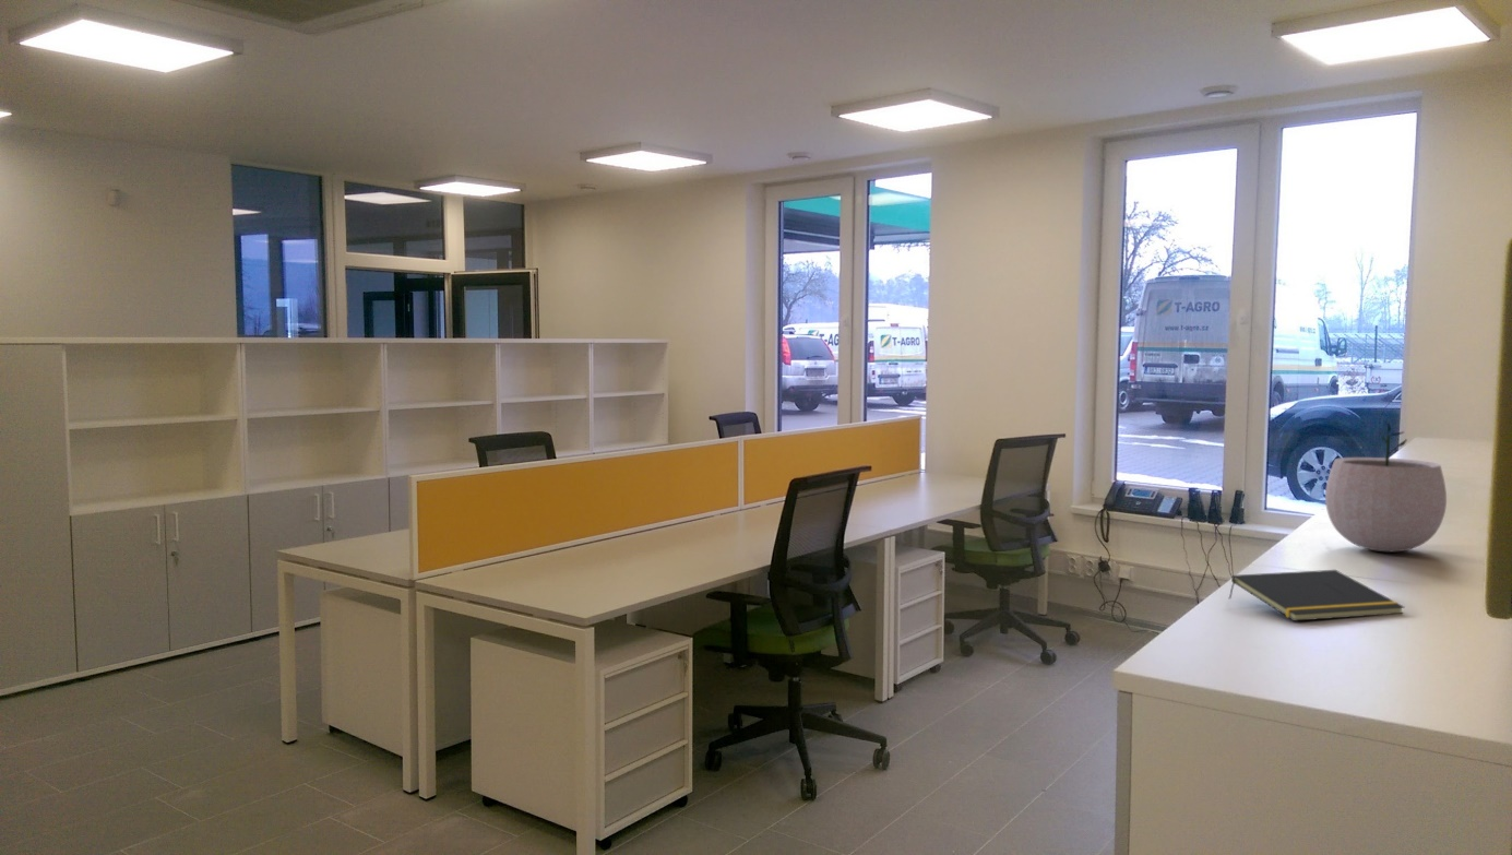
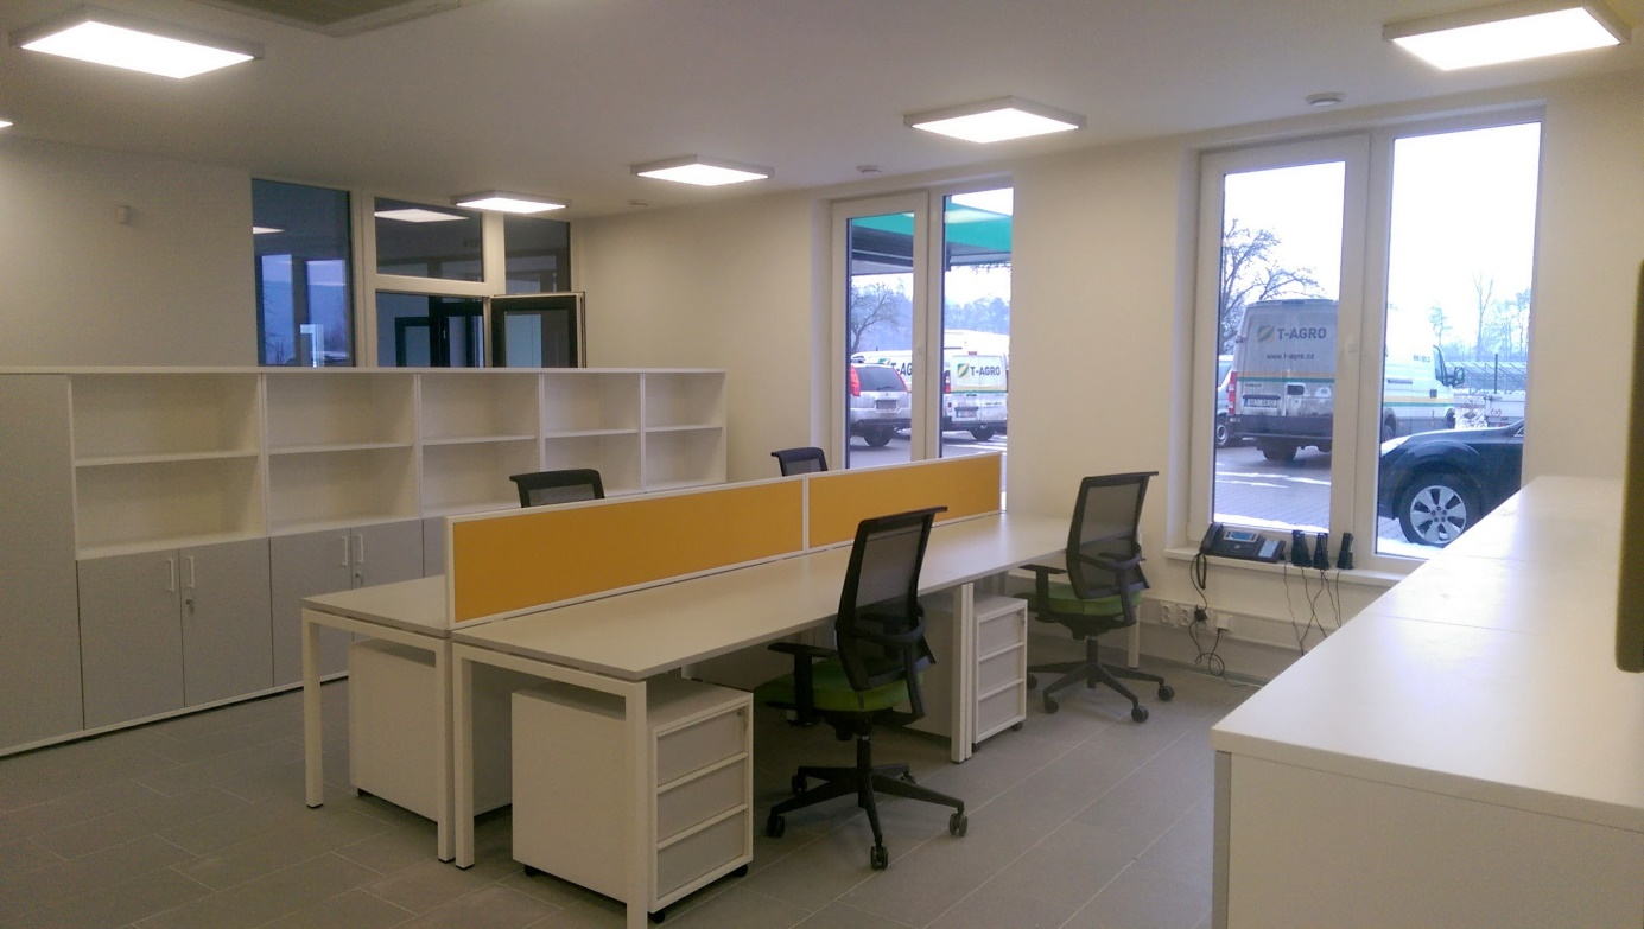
- notepad (1315, 593)
- plant pot (1384, 486)
